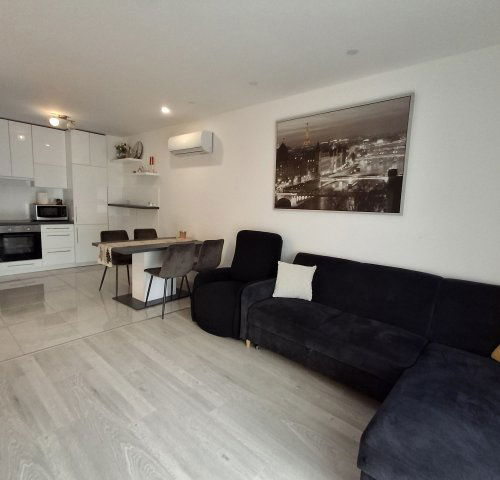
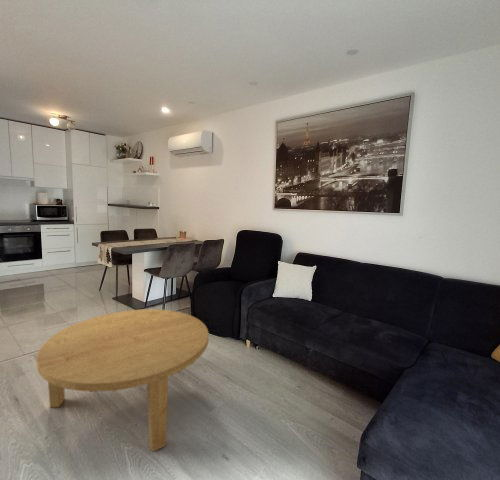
+ coffee table (132, 368)
